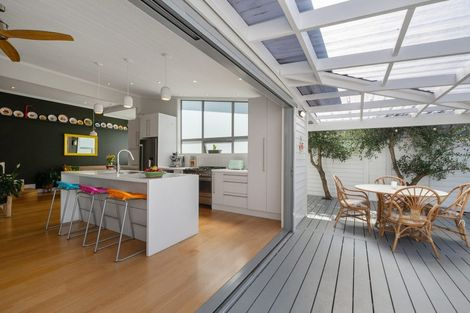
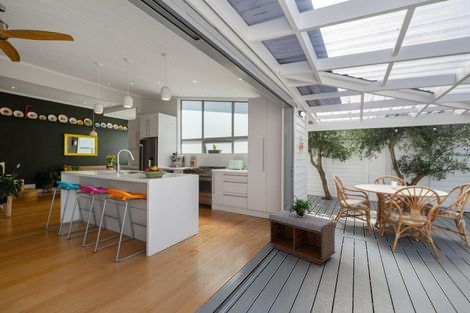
+ bench (300, 234)
+ potted plant (299, 205)
